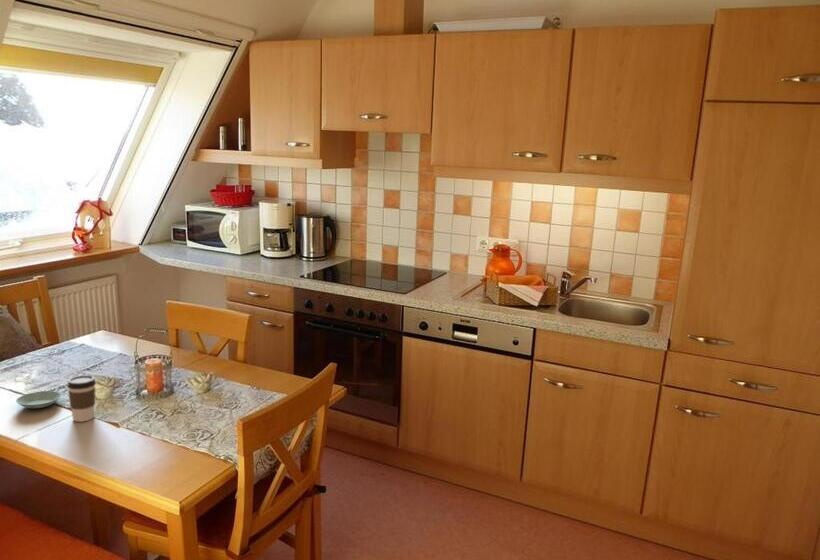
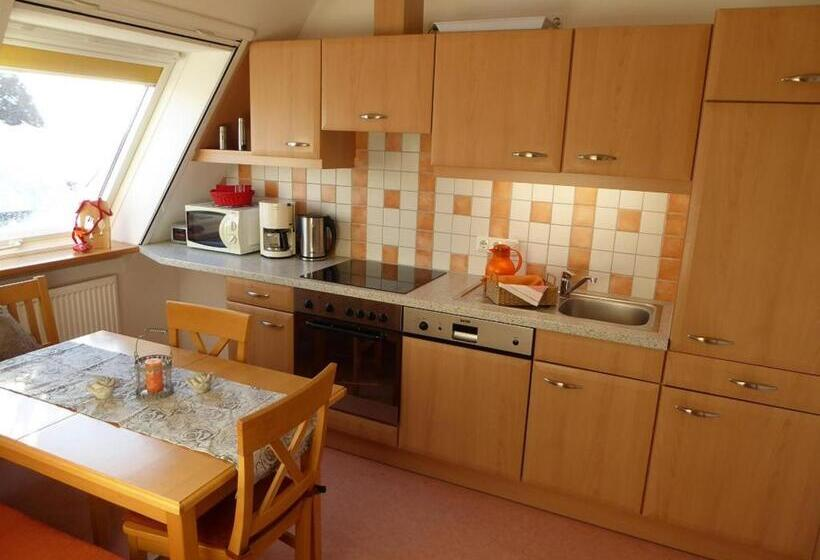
- coffee cup (82, 398)
- saucer (39, 401)
